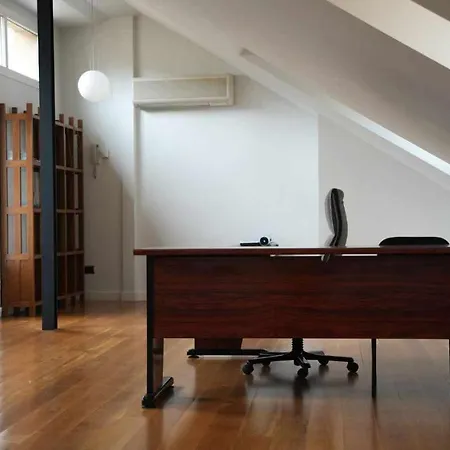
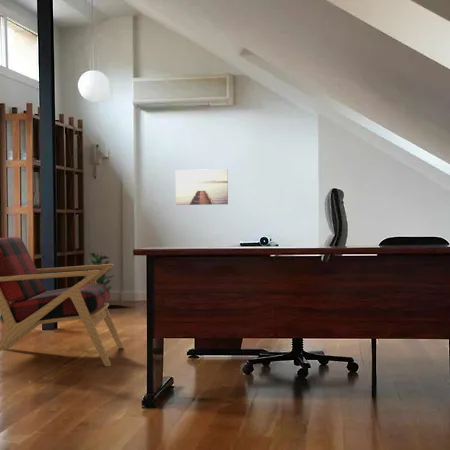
+ armchair (52, 297)
+ potted plant (99, 279)
+ wall art (201, 187)
